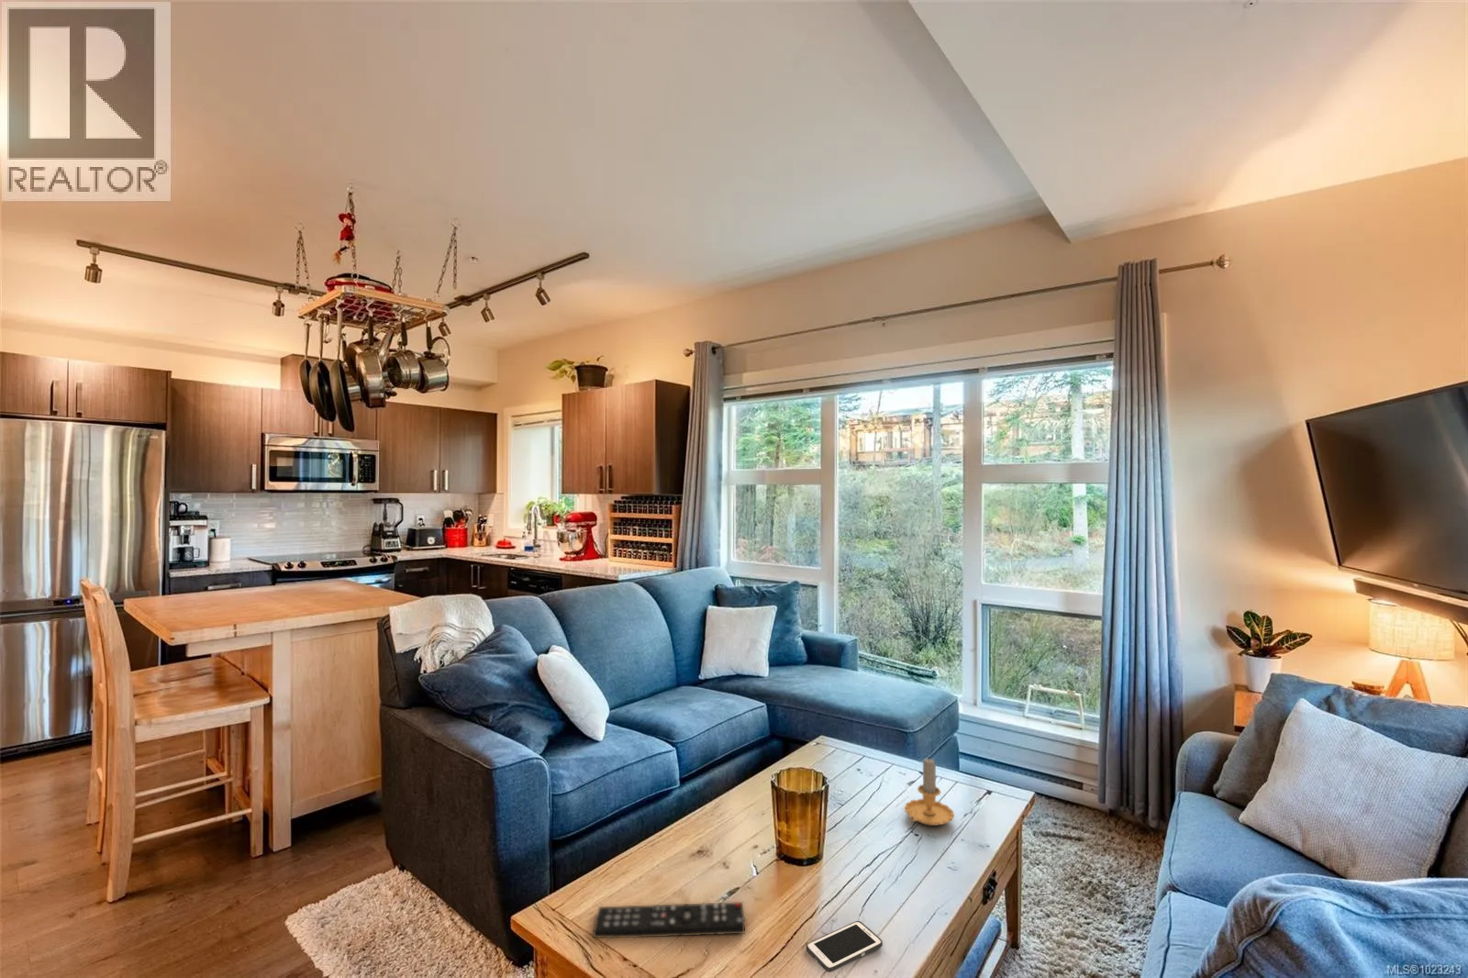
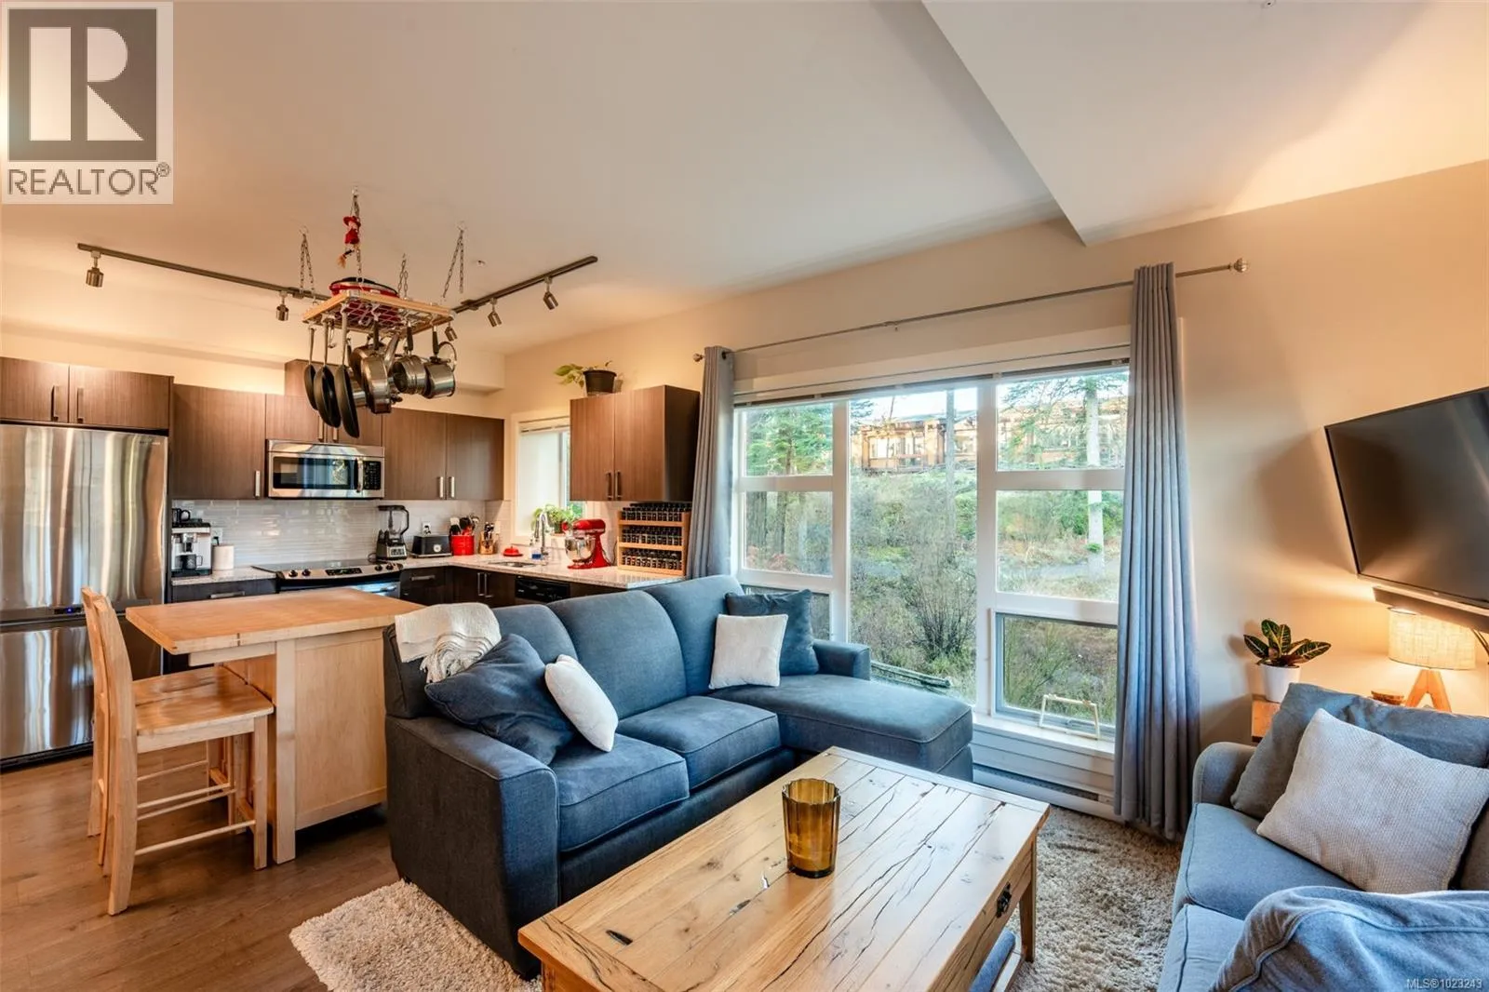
- candle (926, 789)
- remote control (670, 918)
- cell phone (844, 945)
